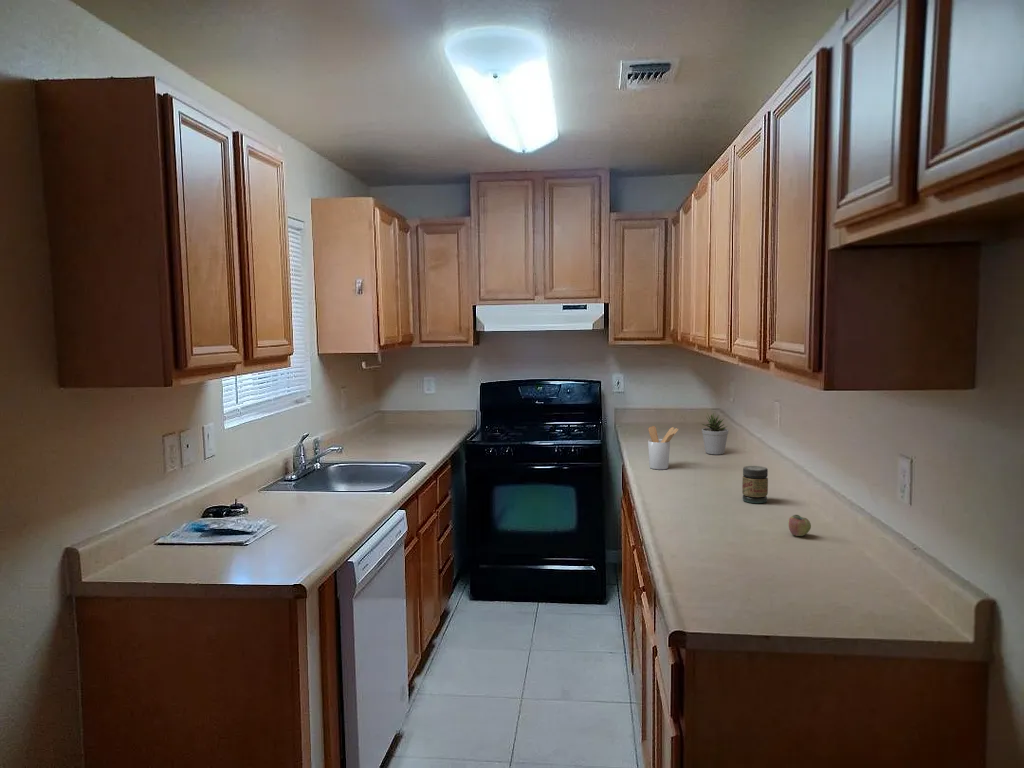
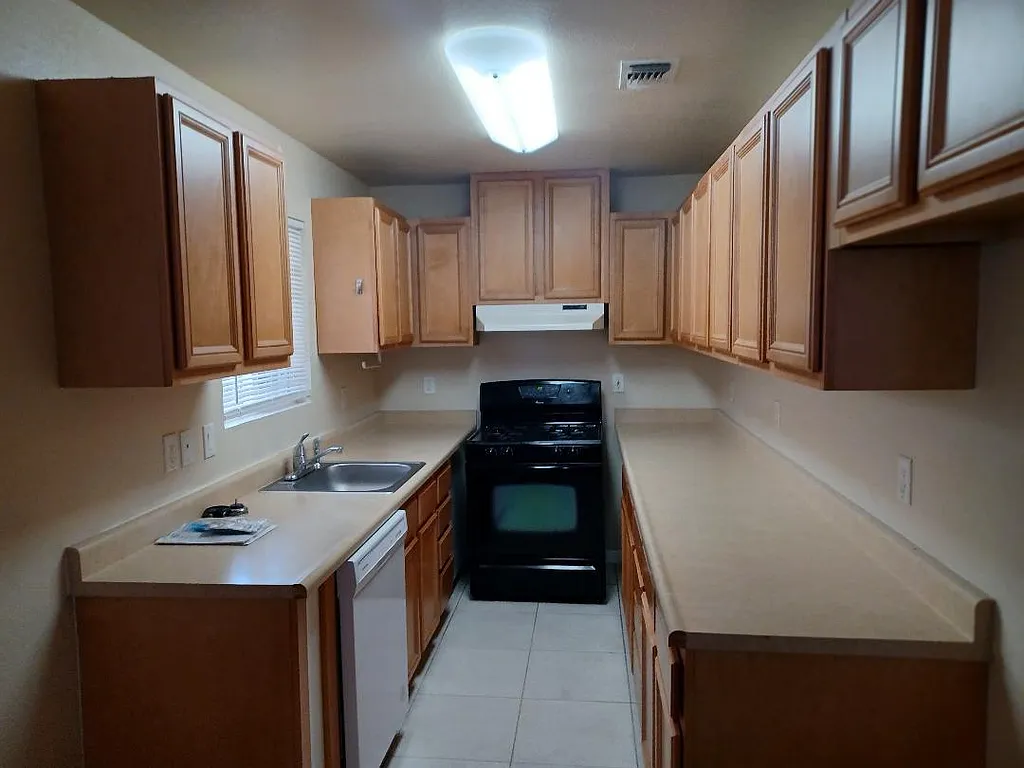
- utensil holder (663, 447)
- jar (754, 484)
- apple (796, 525)
- potted plant (715, 432)
